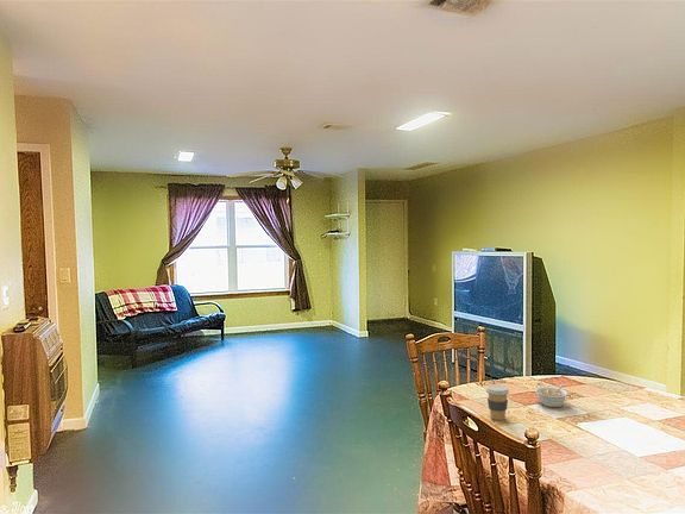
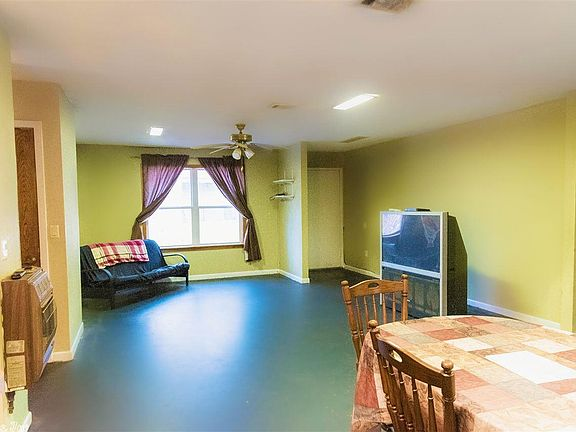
- legume (551, 395)
- coffee cup (497, 402)
